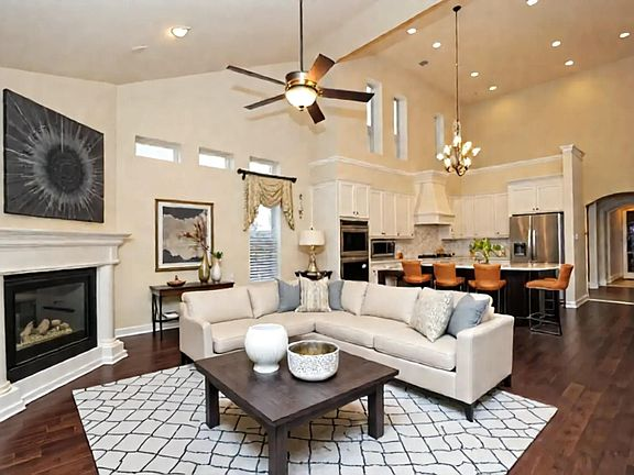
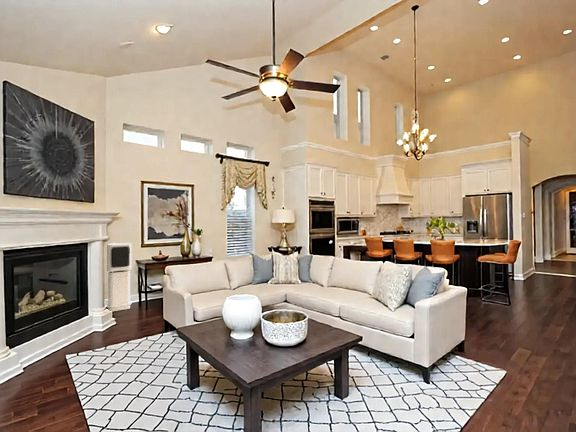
+ air purifier (117, 275)
